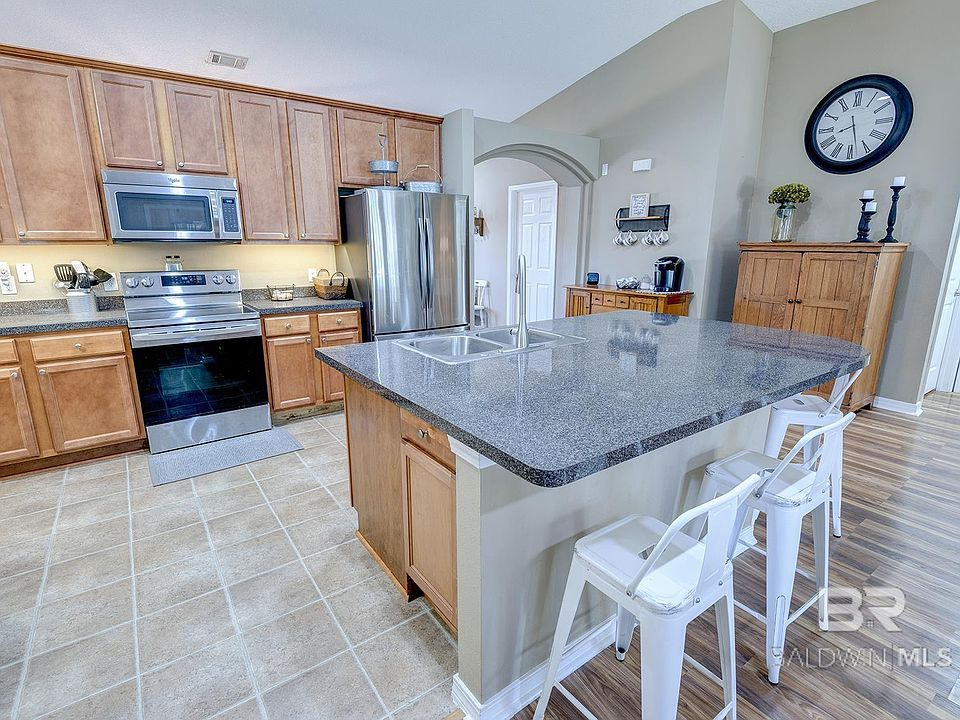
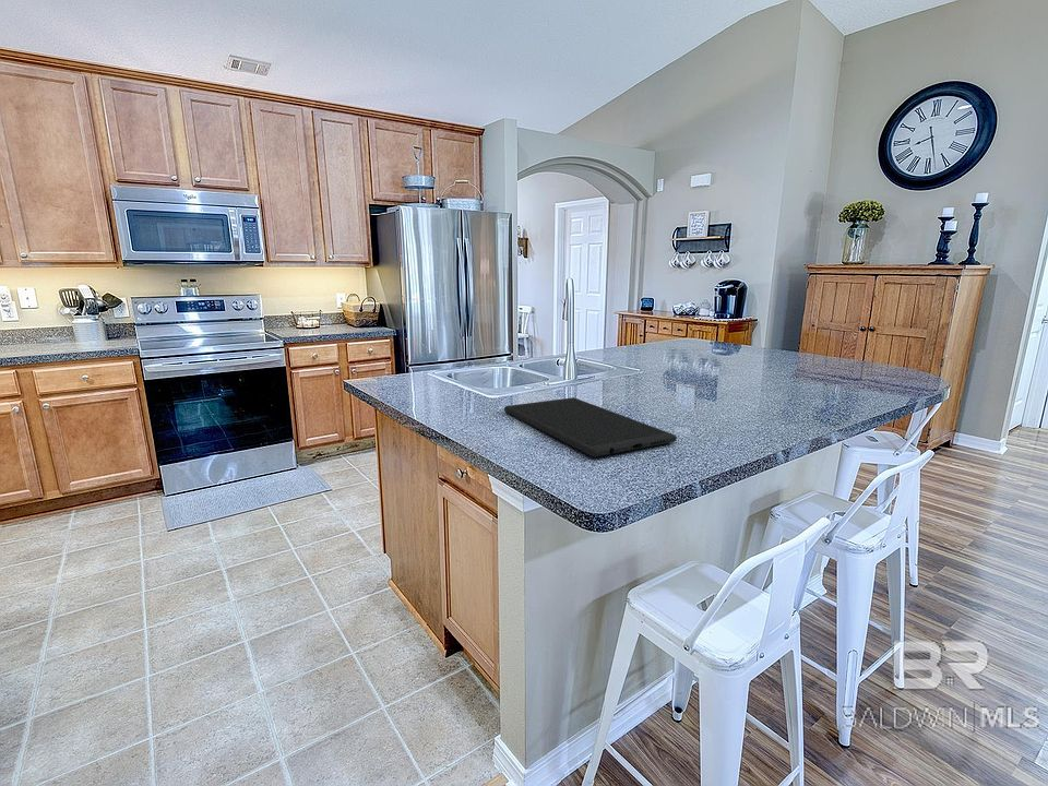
+ cutting board (582, 421)
